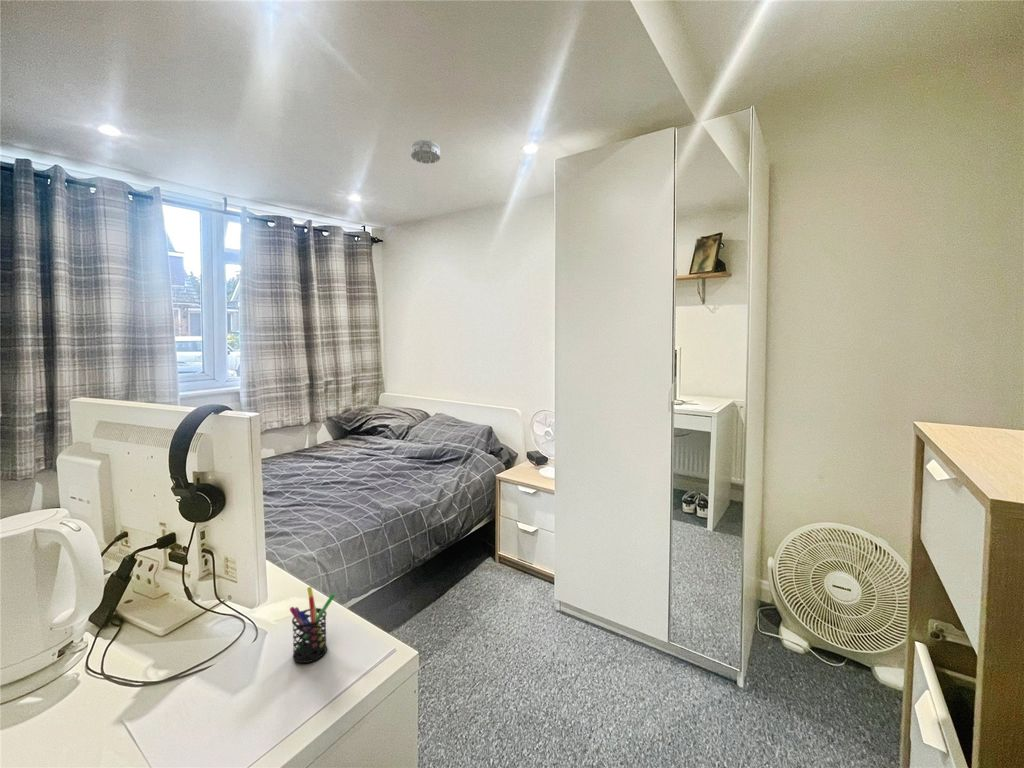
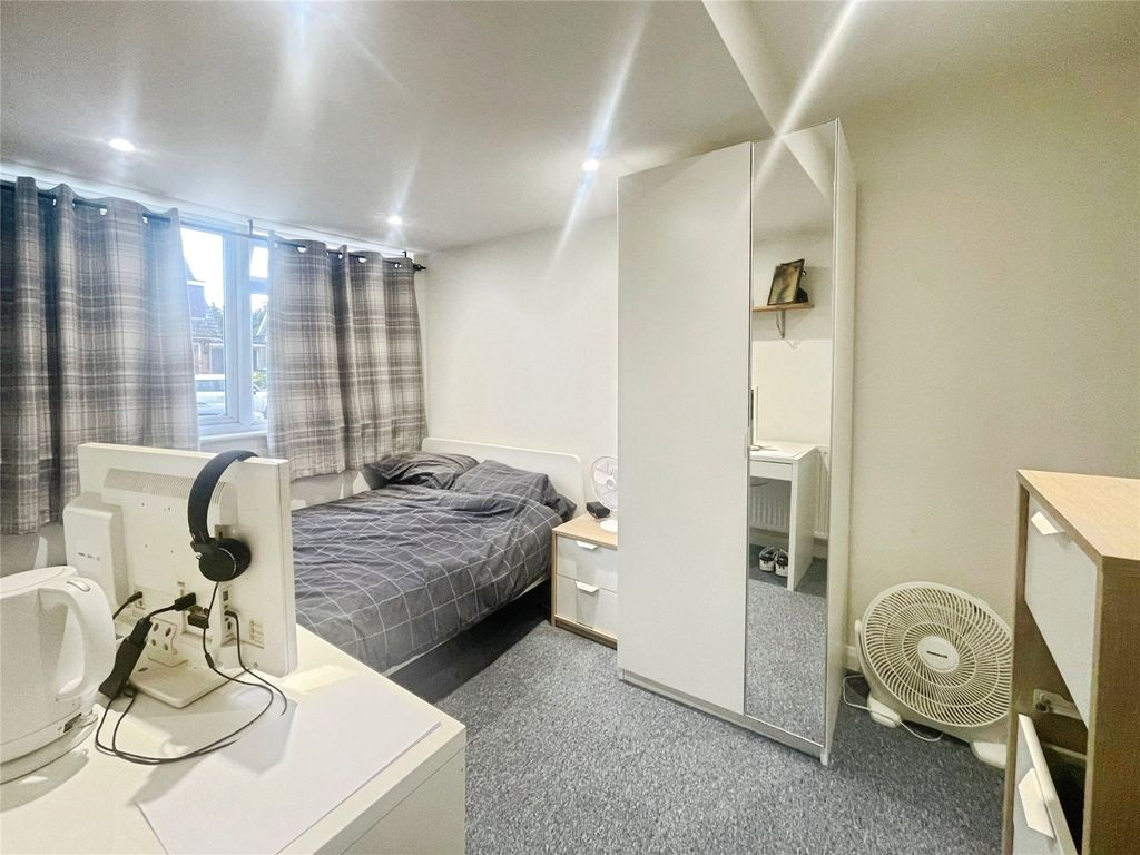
- smoke detector (425, 151)
- pen holder (313, 621)
